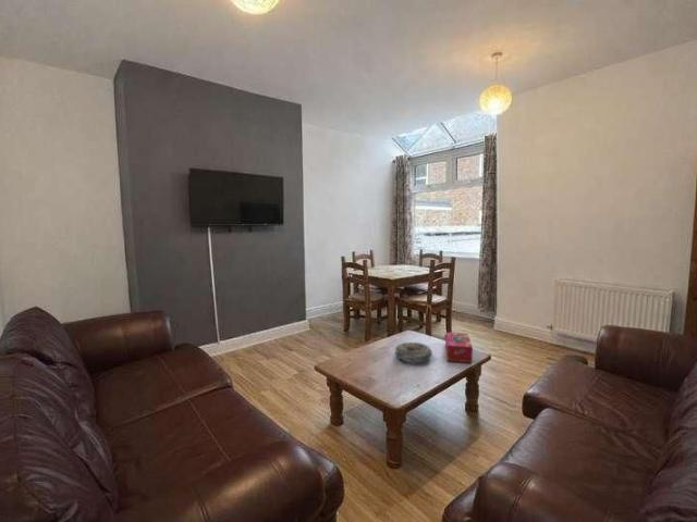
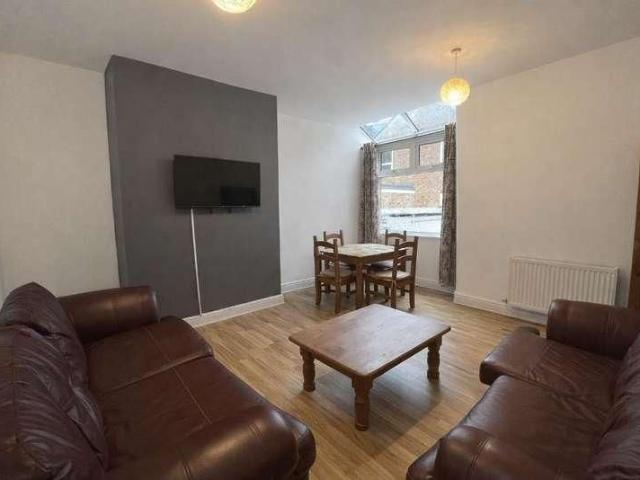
- tissue box (457, 346)
- decorative bowl (413, 351)
